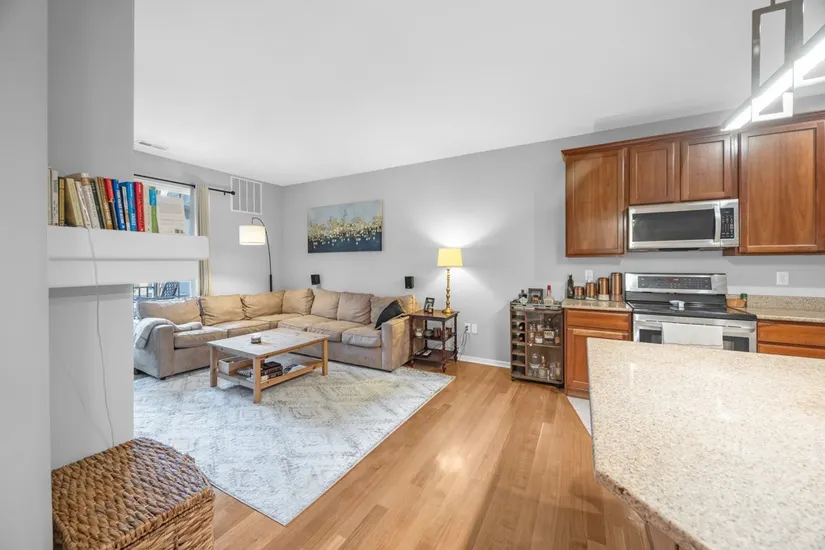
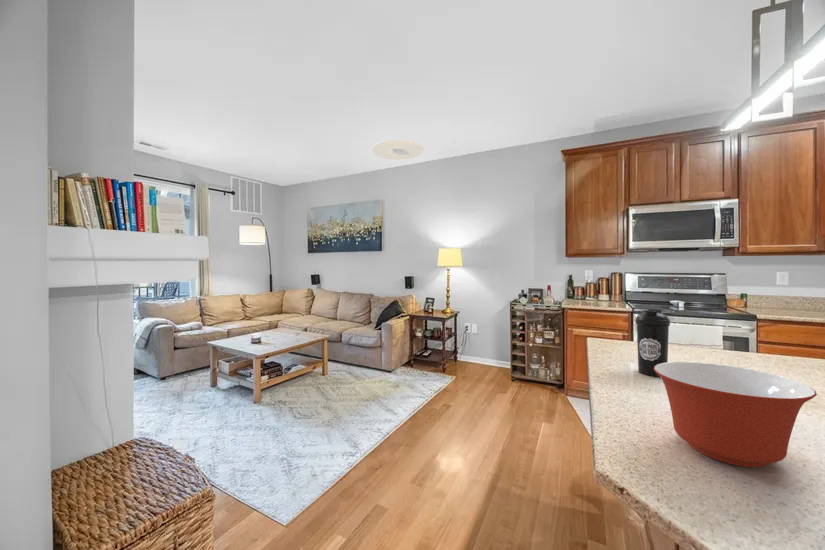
+ ceiling light (397, 147)
+ mixing bowl (725, 413)
+ water bottle (652, 341)
